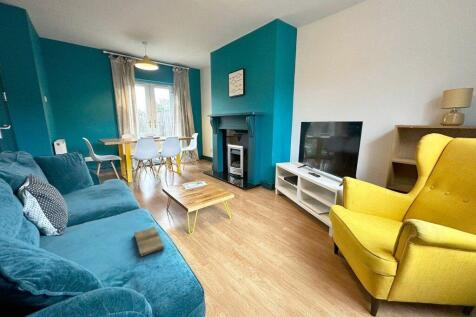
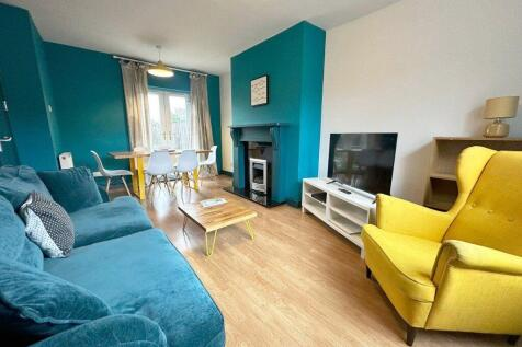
- diary (148, 239)
